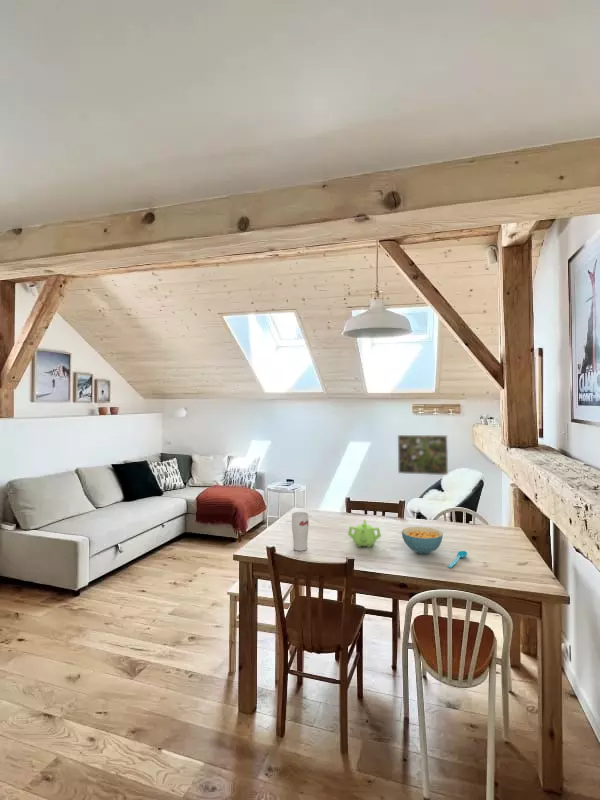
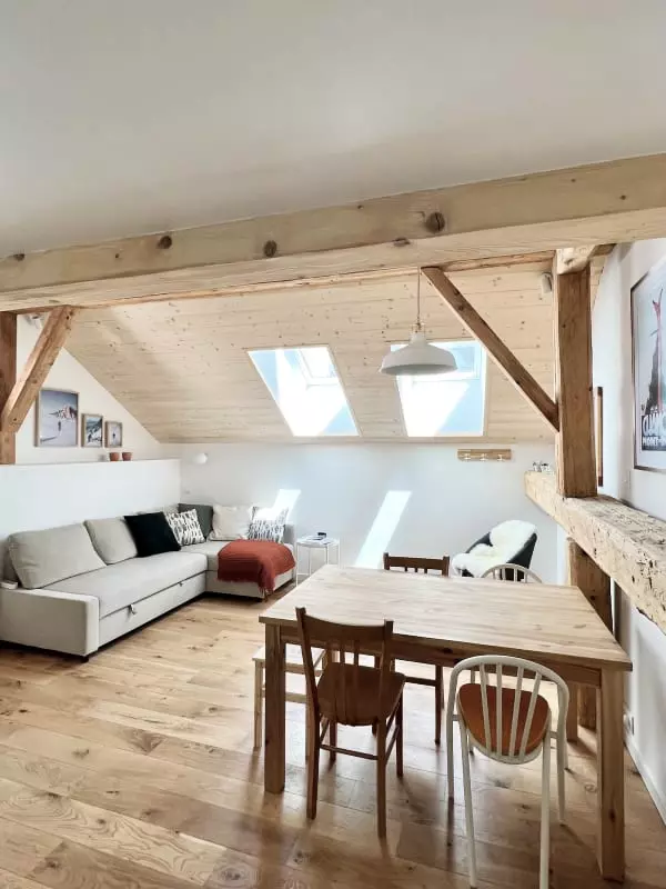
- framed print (422, 454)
- teapot (364, 534)
- cup (300, 531)
- cereal bowl (422, 542)
- spoon (457, 558)
